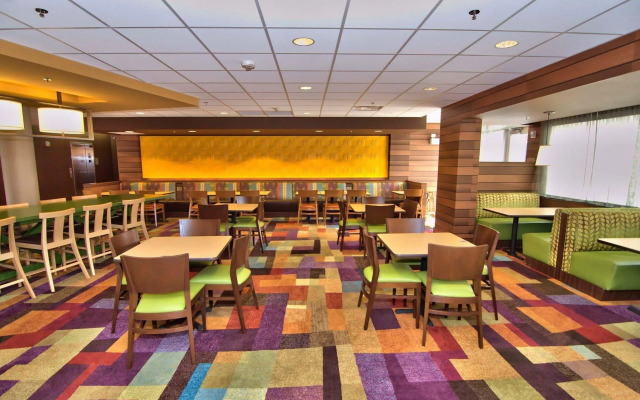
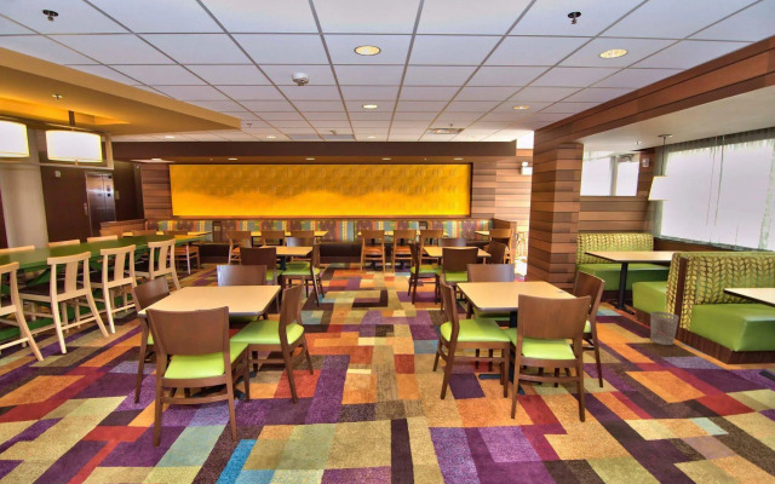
+ wastebasket (664, 328)
